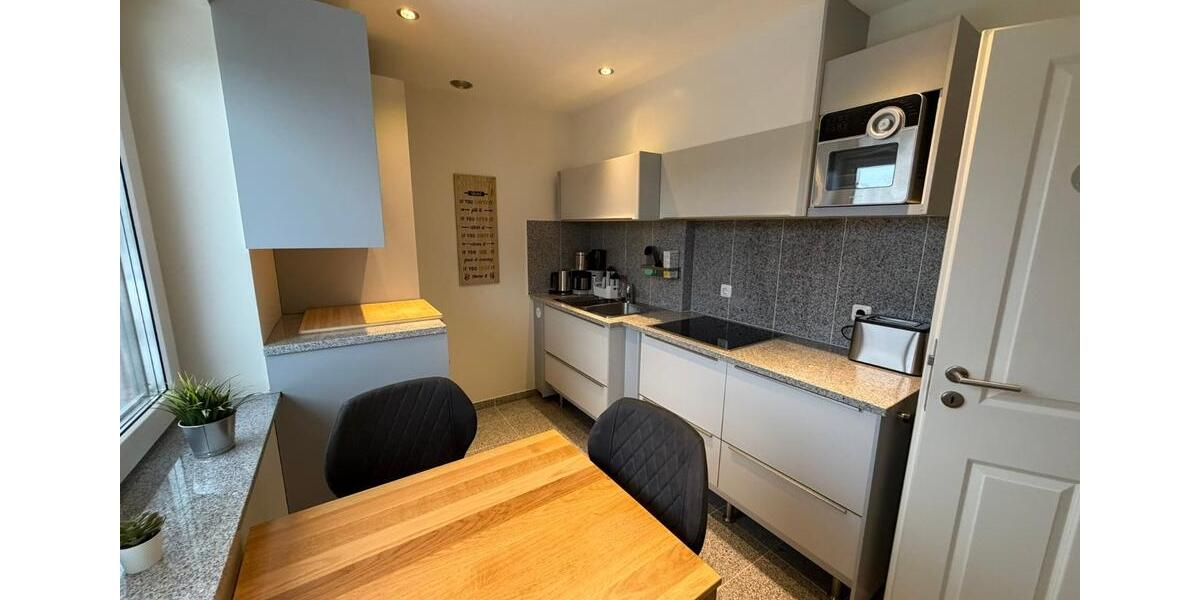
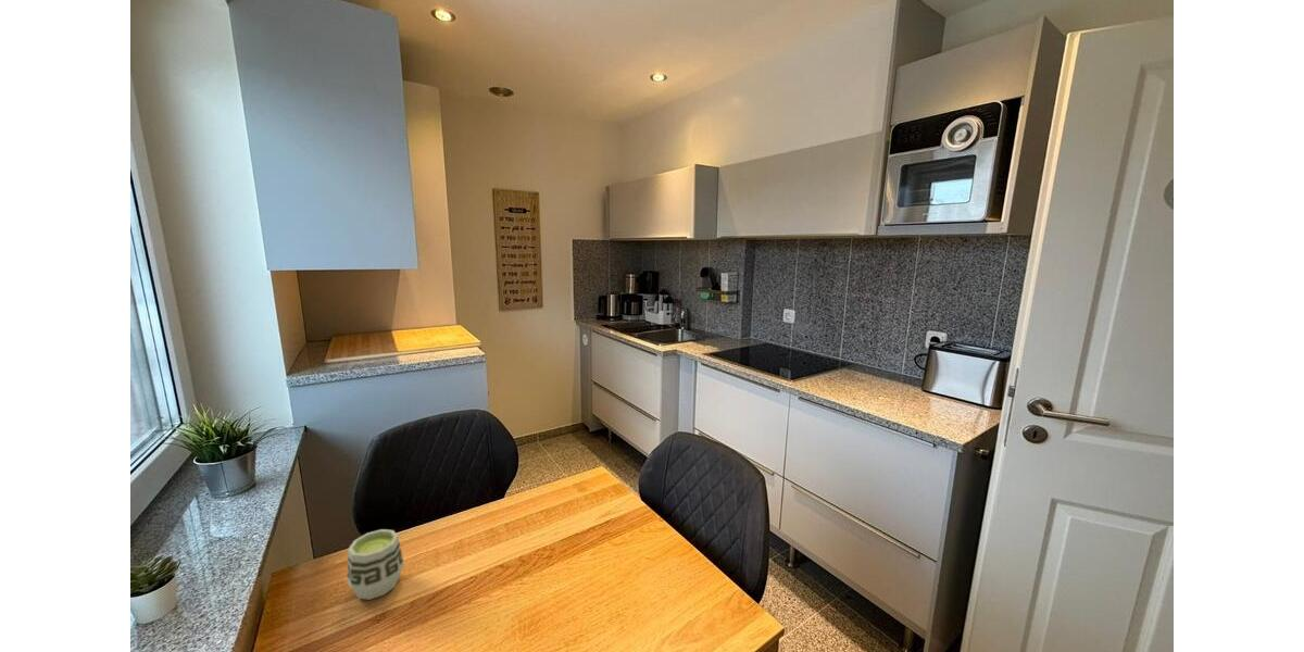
+ cup (375, 564)
